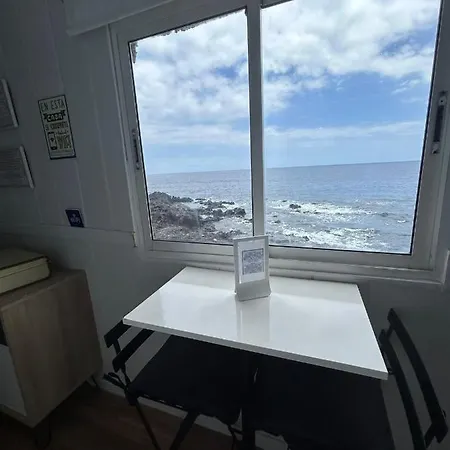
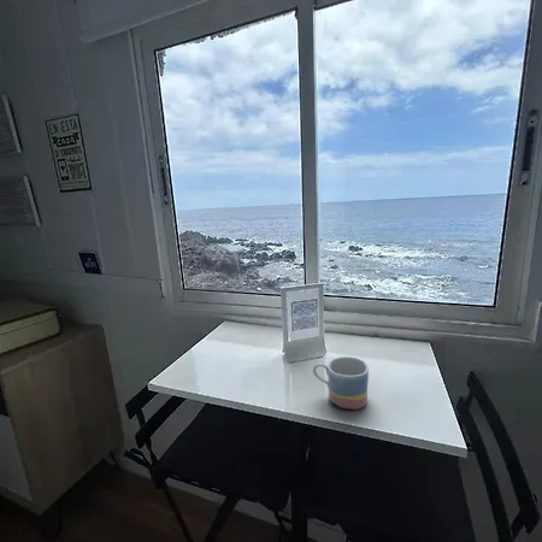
+ mug (340, 382)
